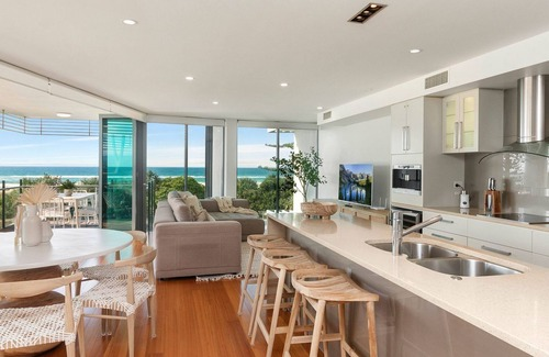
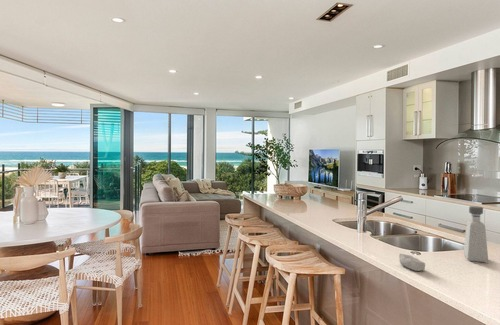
+ soap dispenser (475, 233)
+ soap bar (411, 261)
